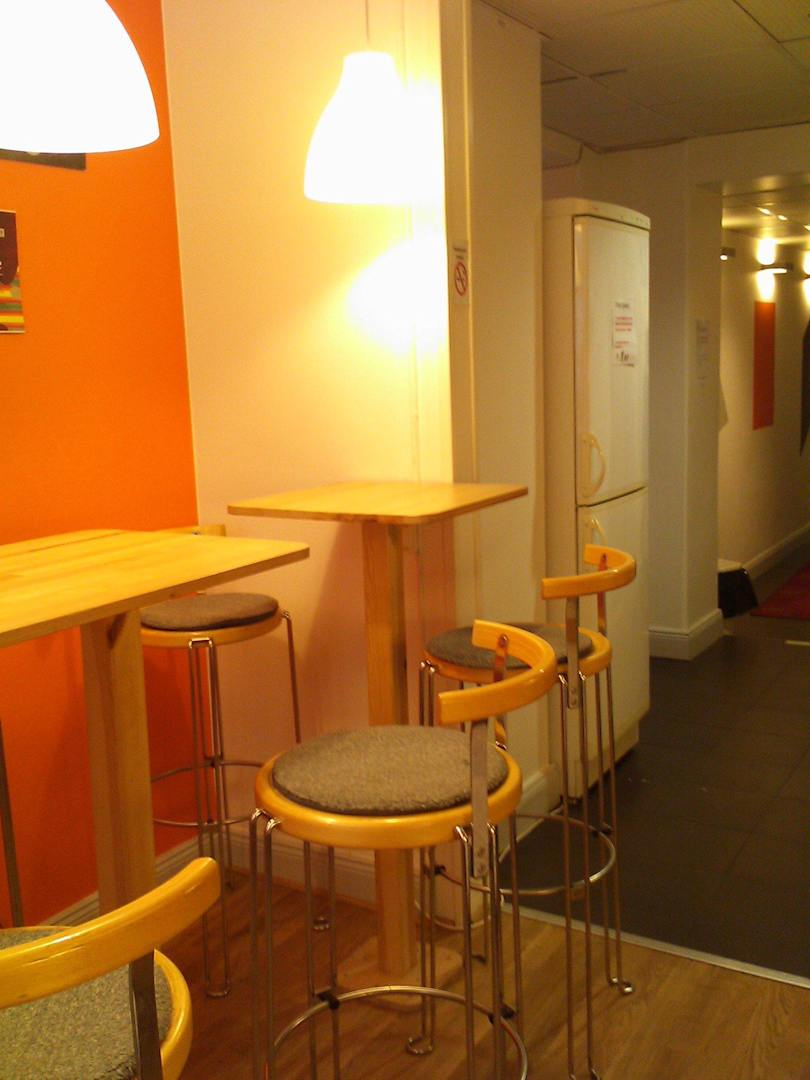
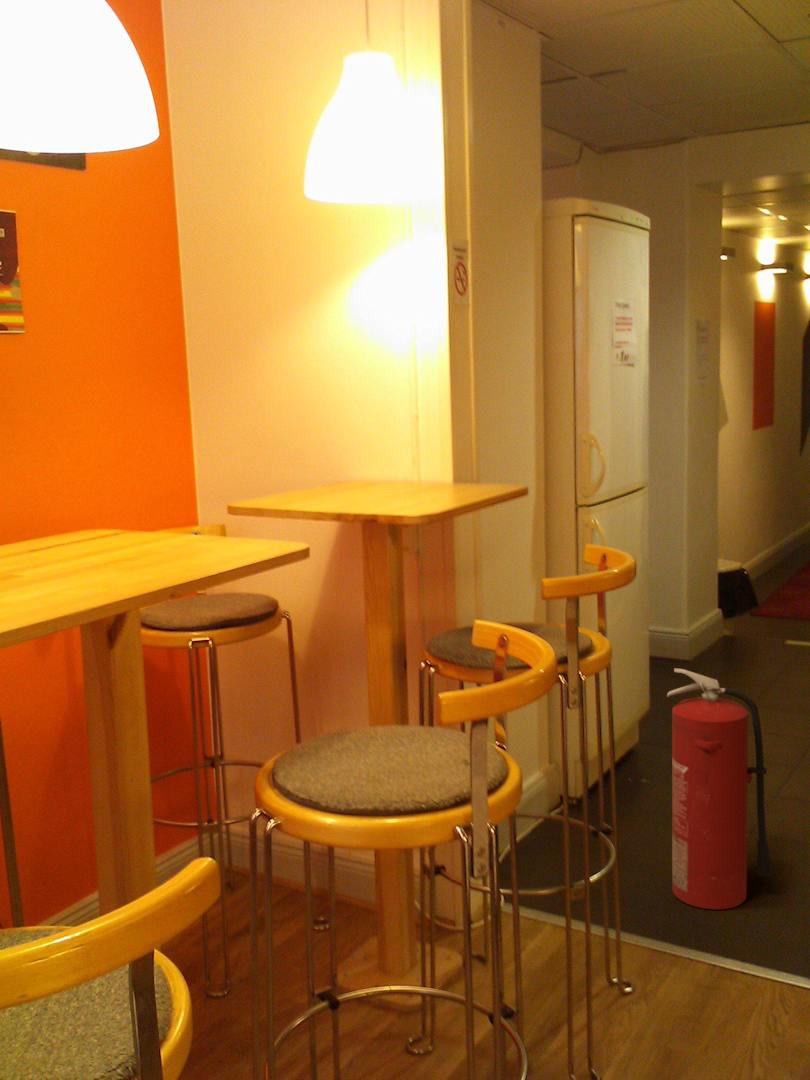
+ fire extinguisher (720, 784)
